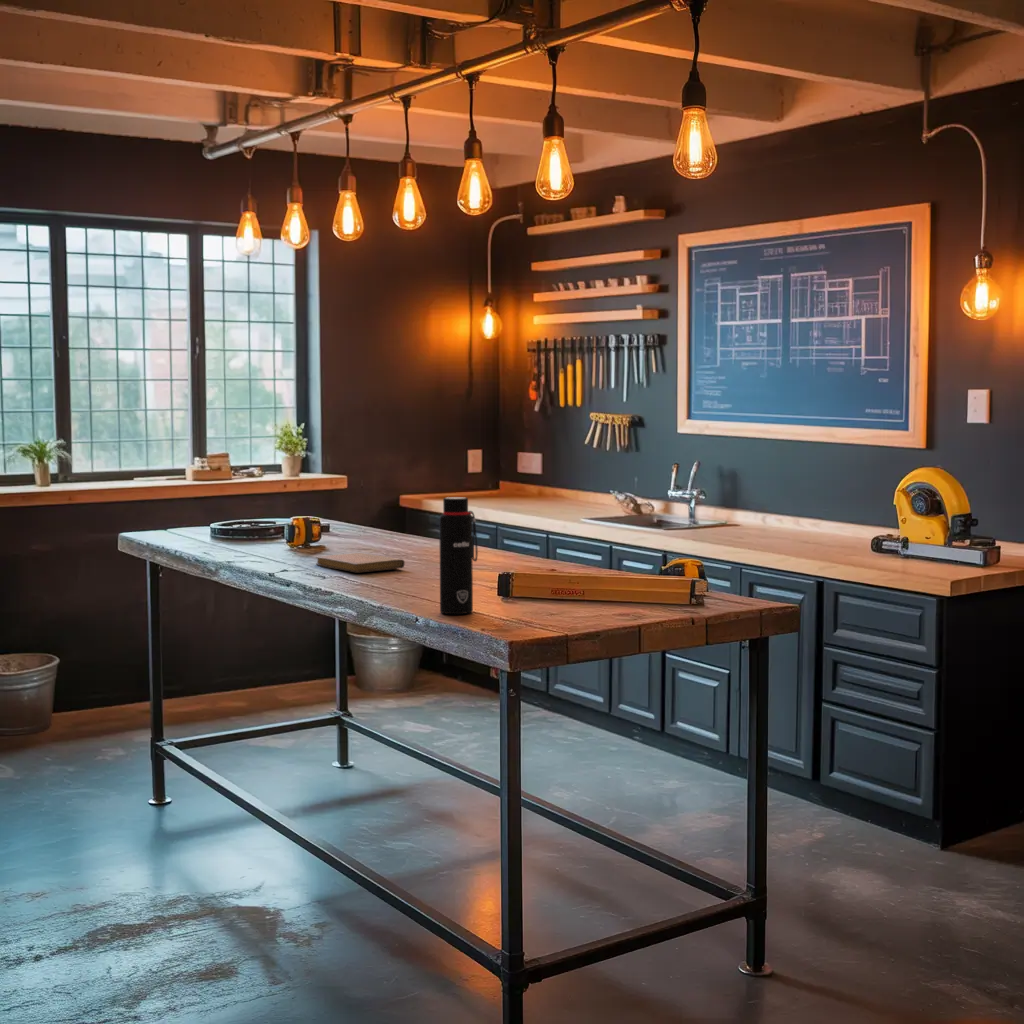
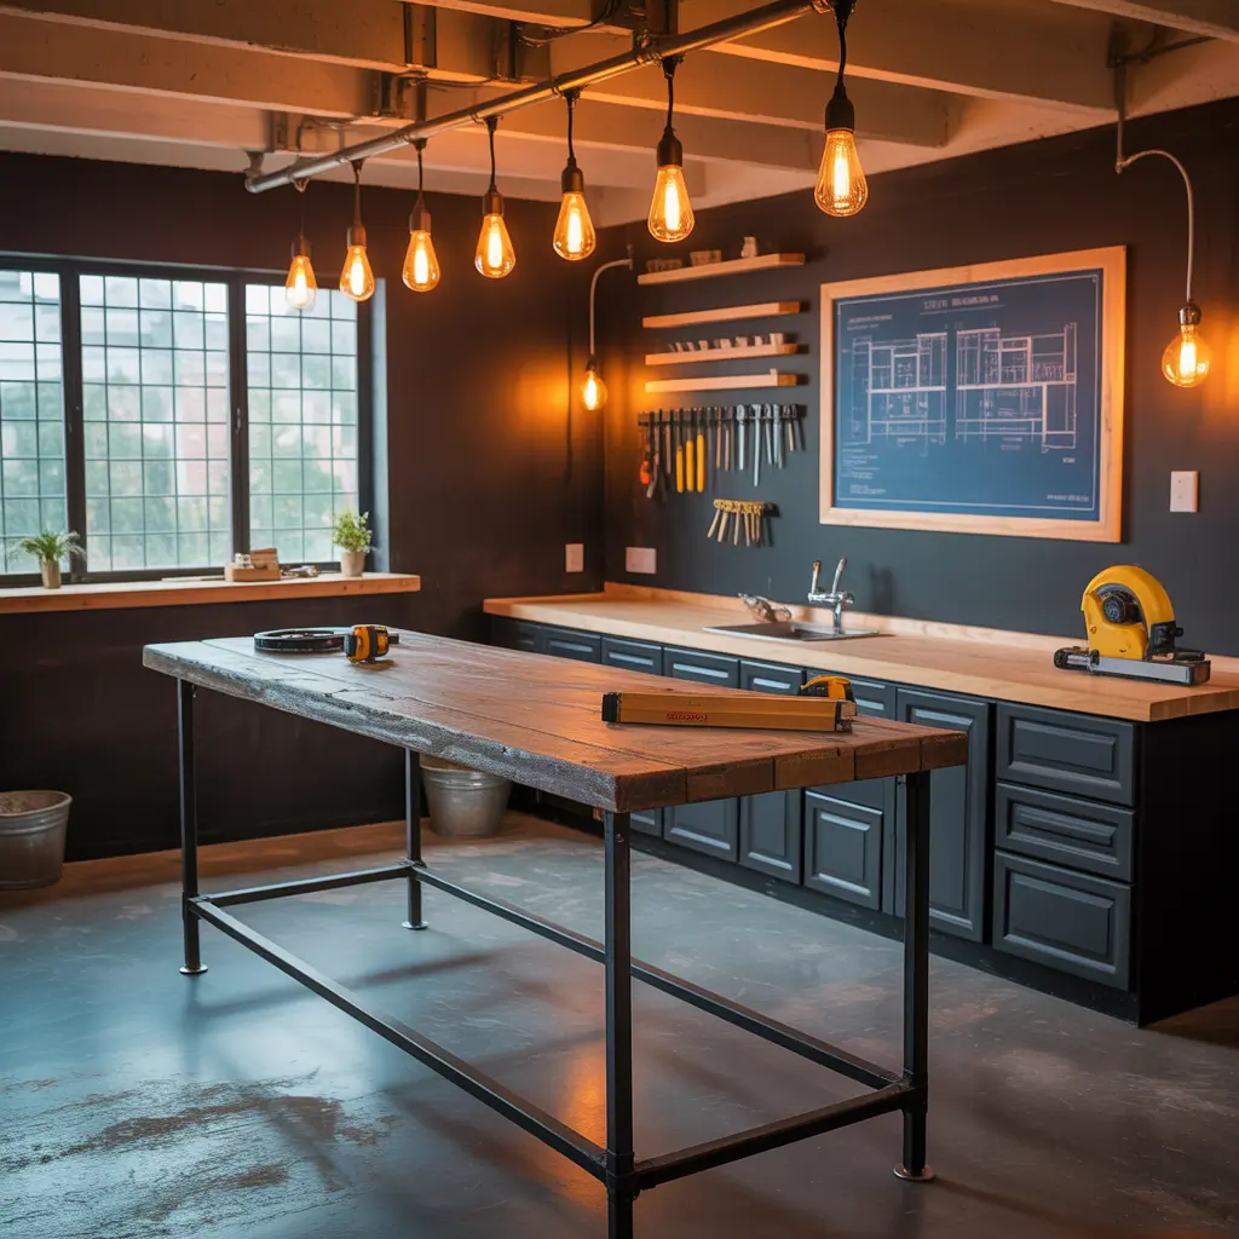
- water bottle (459, 555)
- notebook (359, 562)
